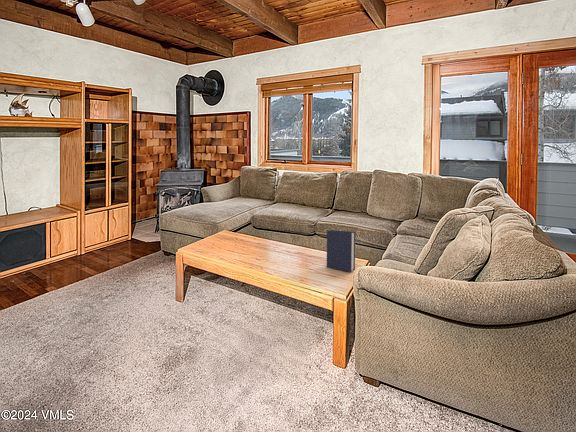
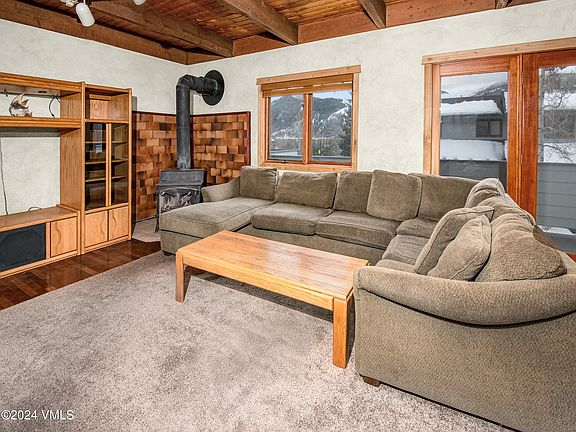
- hardback book (340, 250)
